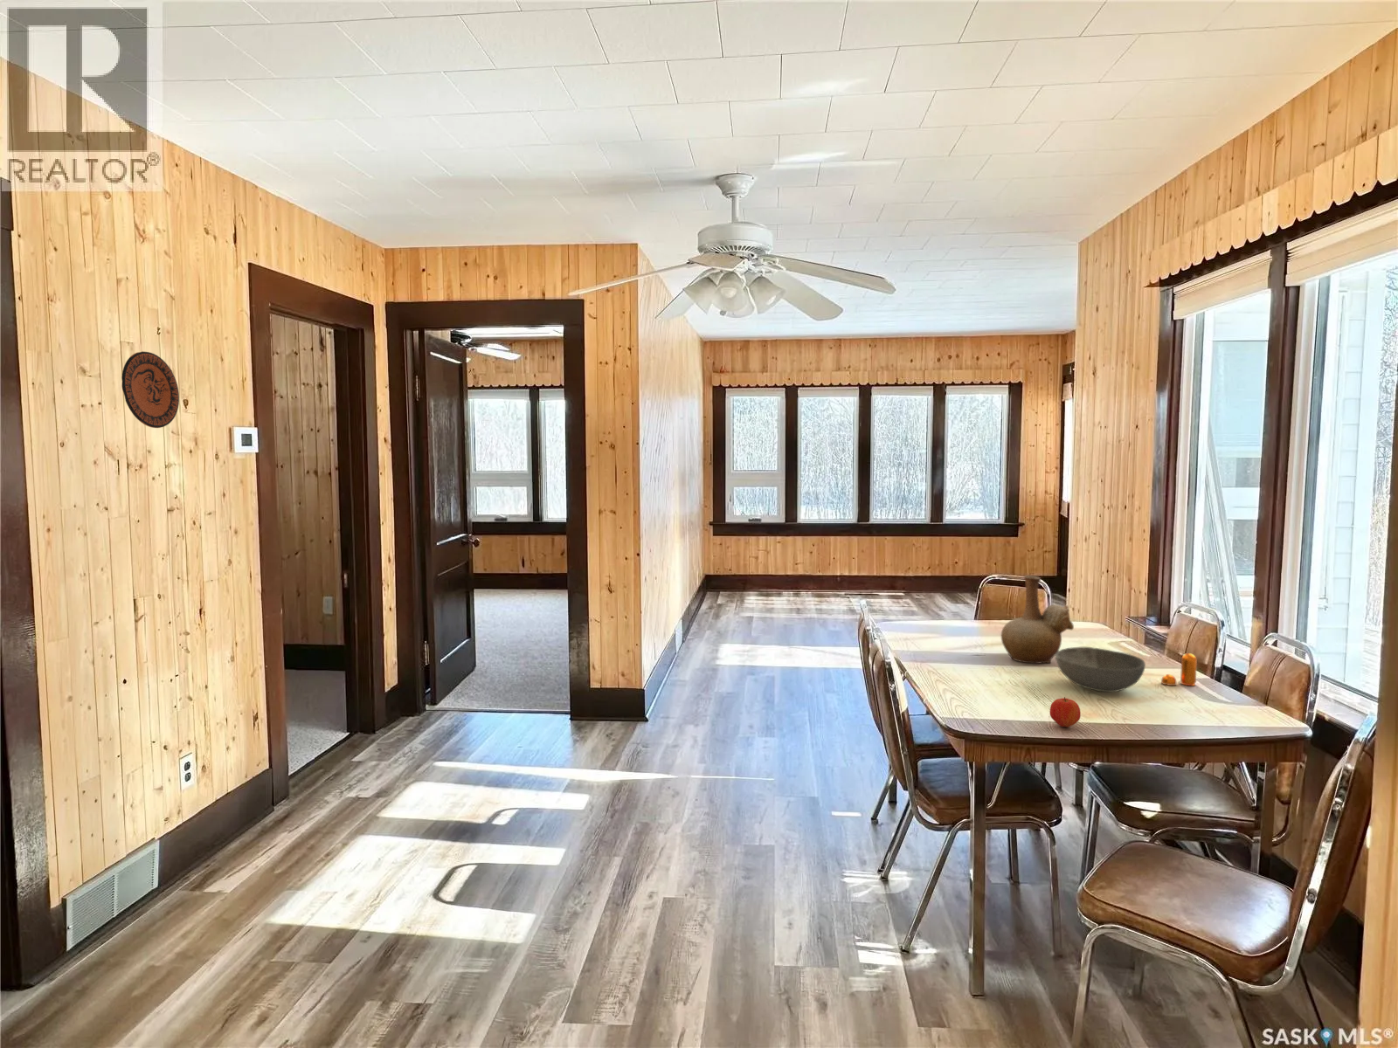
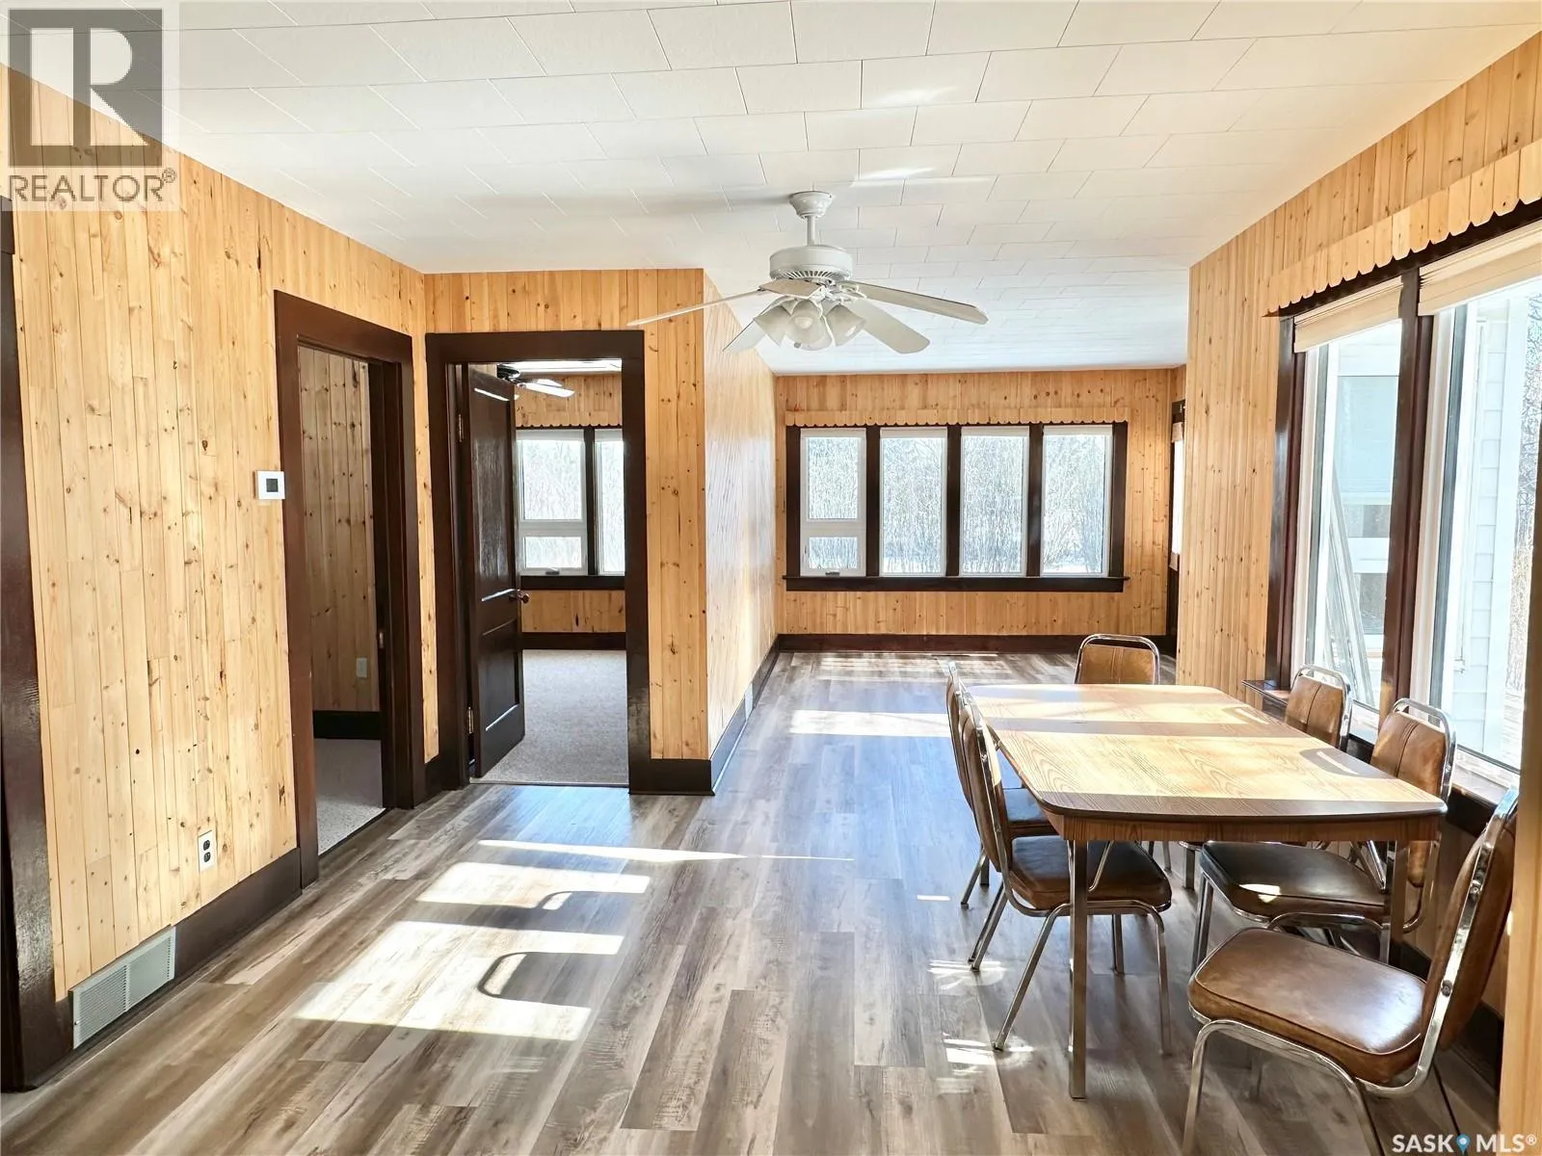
- bowl (1100, 672)
- pepper shaker (1181, 668)
- apple (1066, 711)
- vase (1037, 619)
- decorative plate (151, 390)
